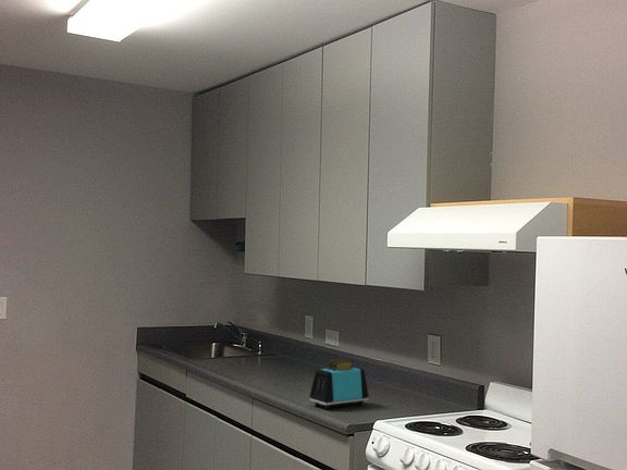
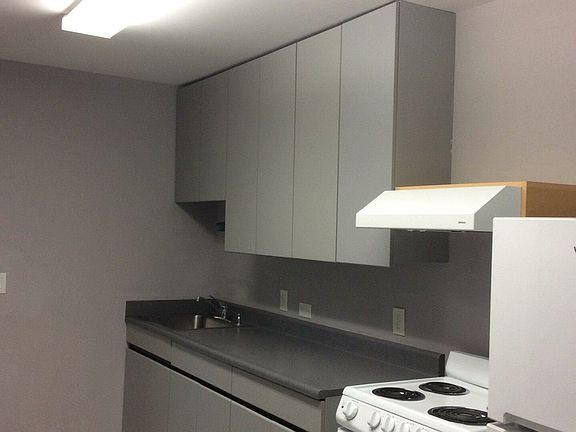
- toaster (340, 382)
